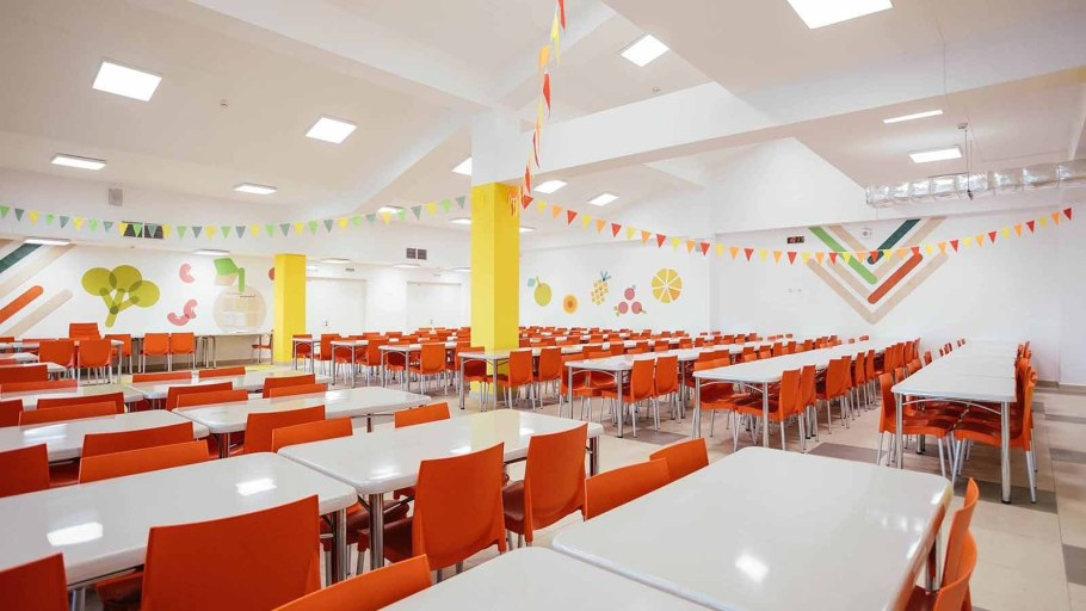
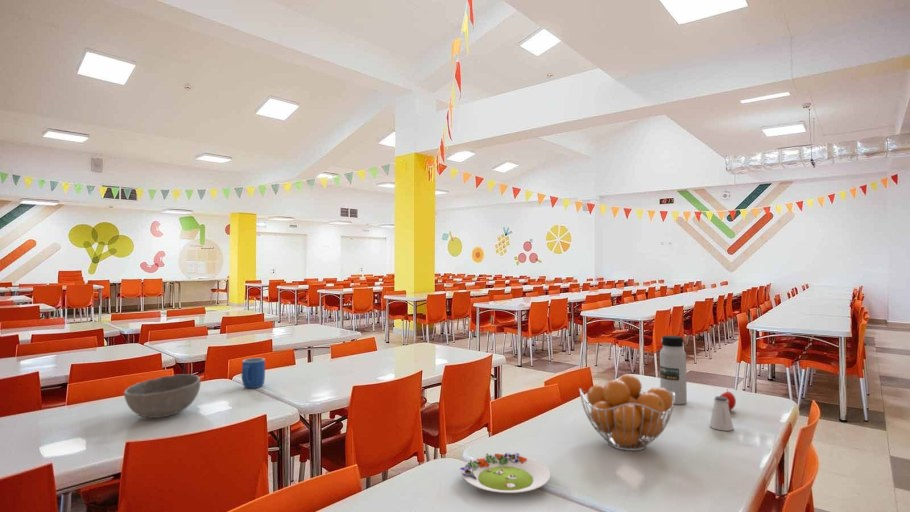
+ water bottle (672, 368)
+ bowl (163, 397)
+ mug (252, 373)
+ saltshaker (721, 412)
+ fruit basket (626, 410)
+ salad plate (505, 474)
+ apple (727, 399)
